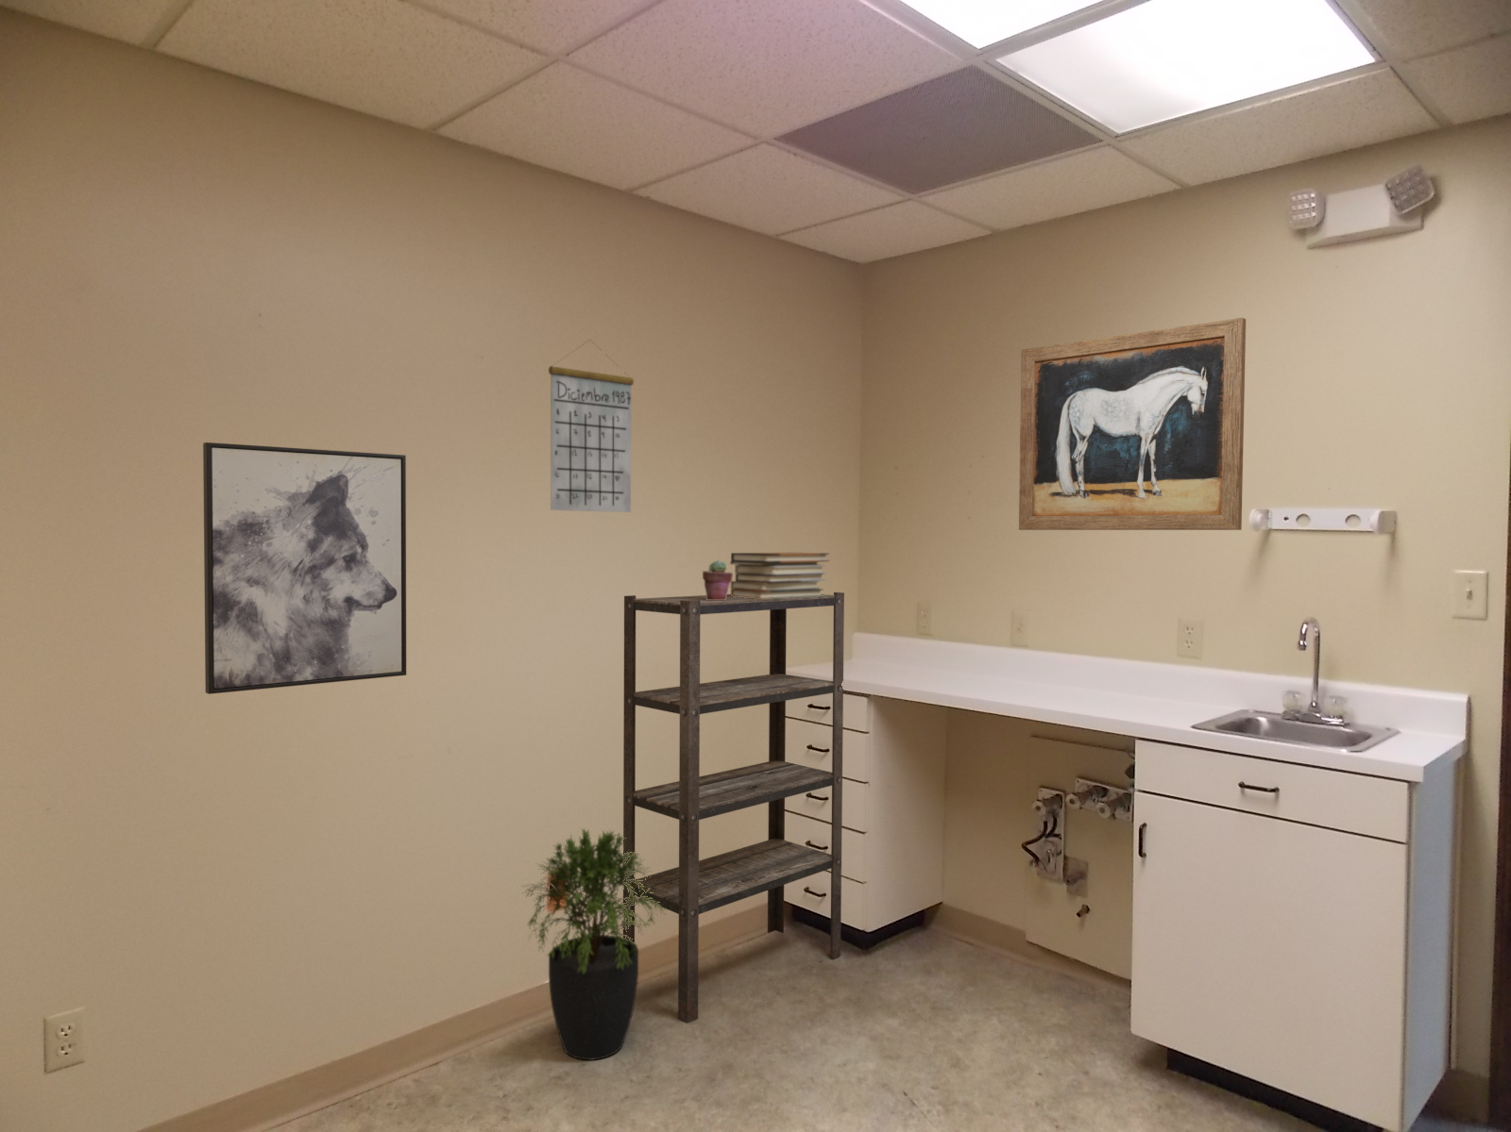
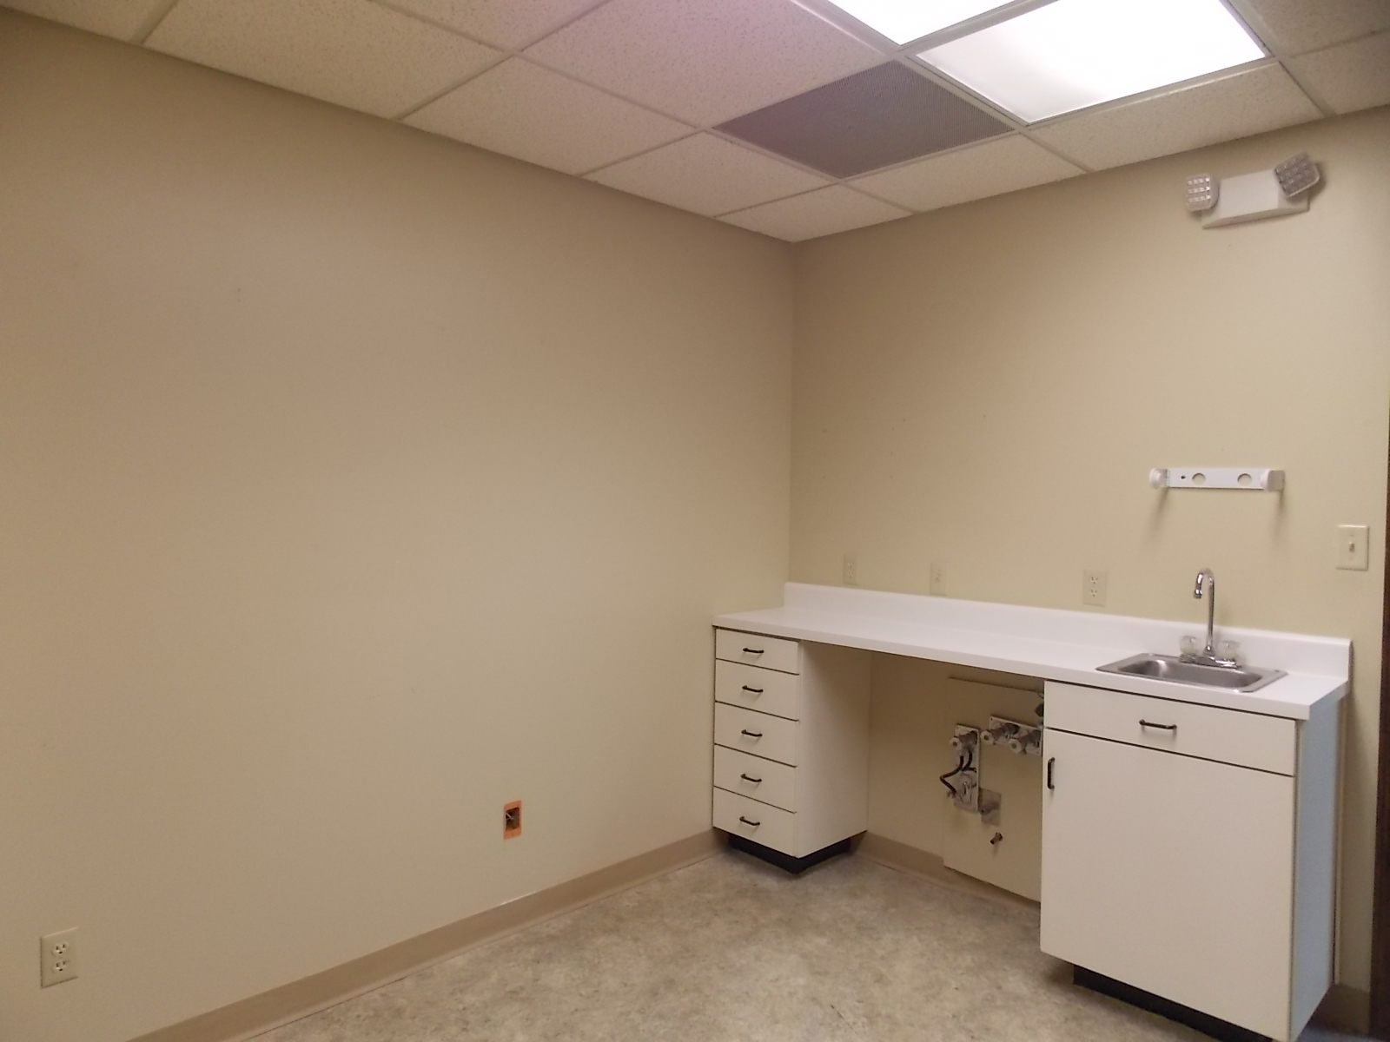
- shelving unit (736, 784)
- calendar (593, 424)
- wall art (1123, 433)
- wall art (311, 566)
- potted succulent (716, 576)
- book stack (779, 571)
- potted plant (585, 936)
